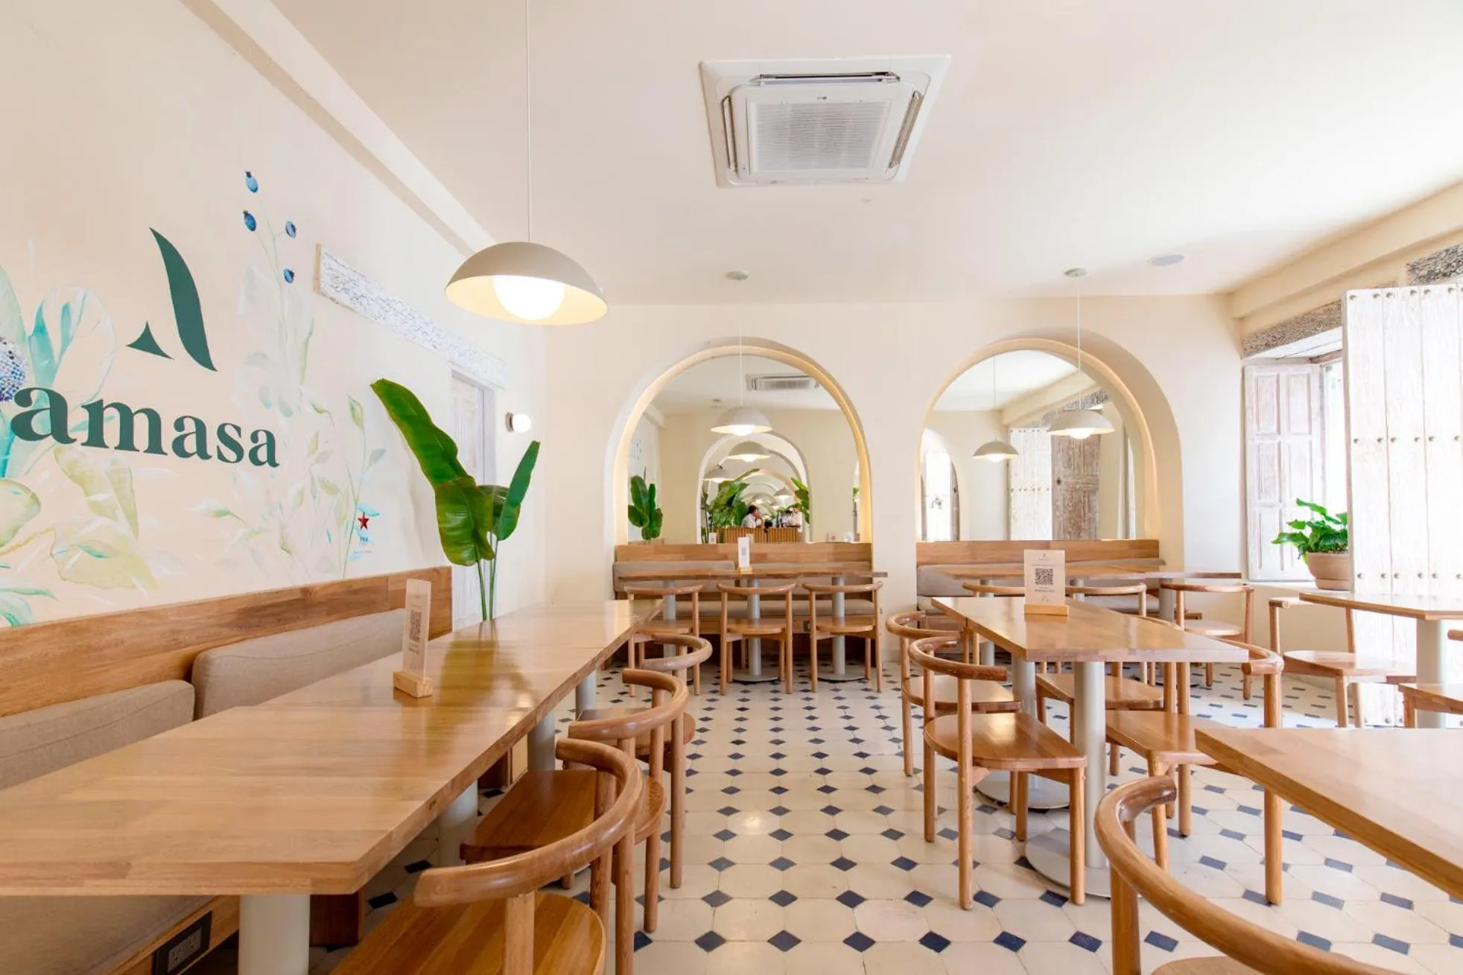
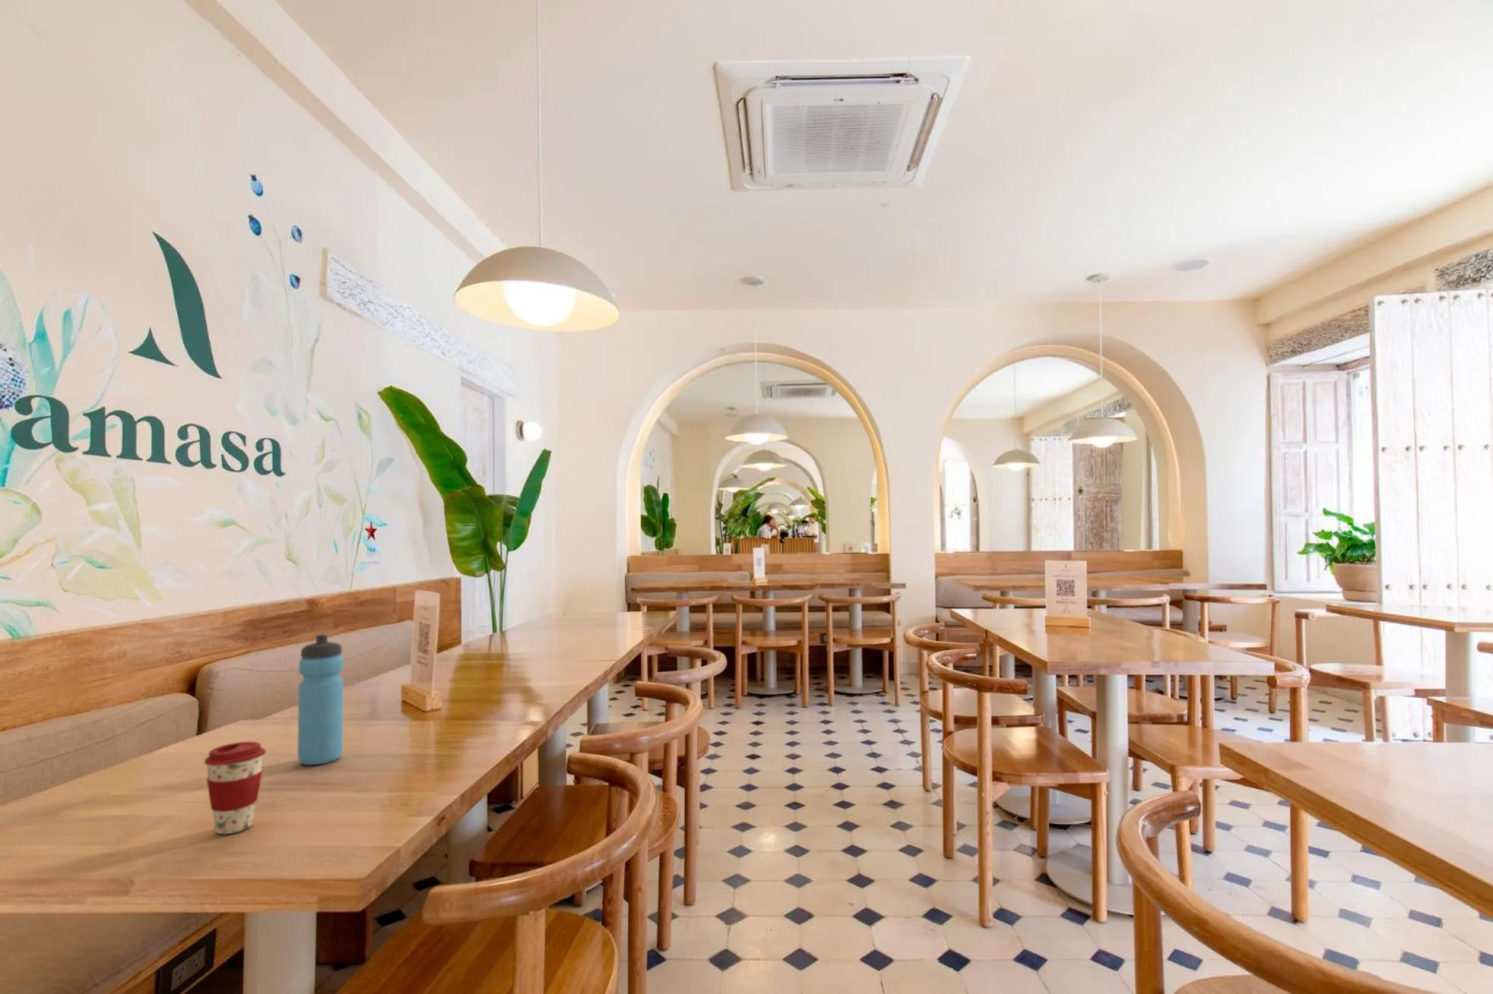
+ coffee cup (235, 787)
+ water bottle (321, 697)
